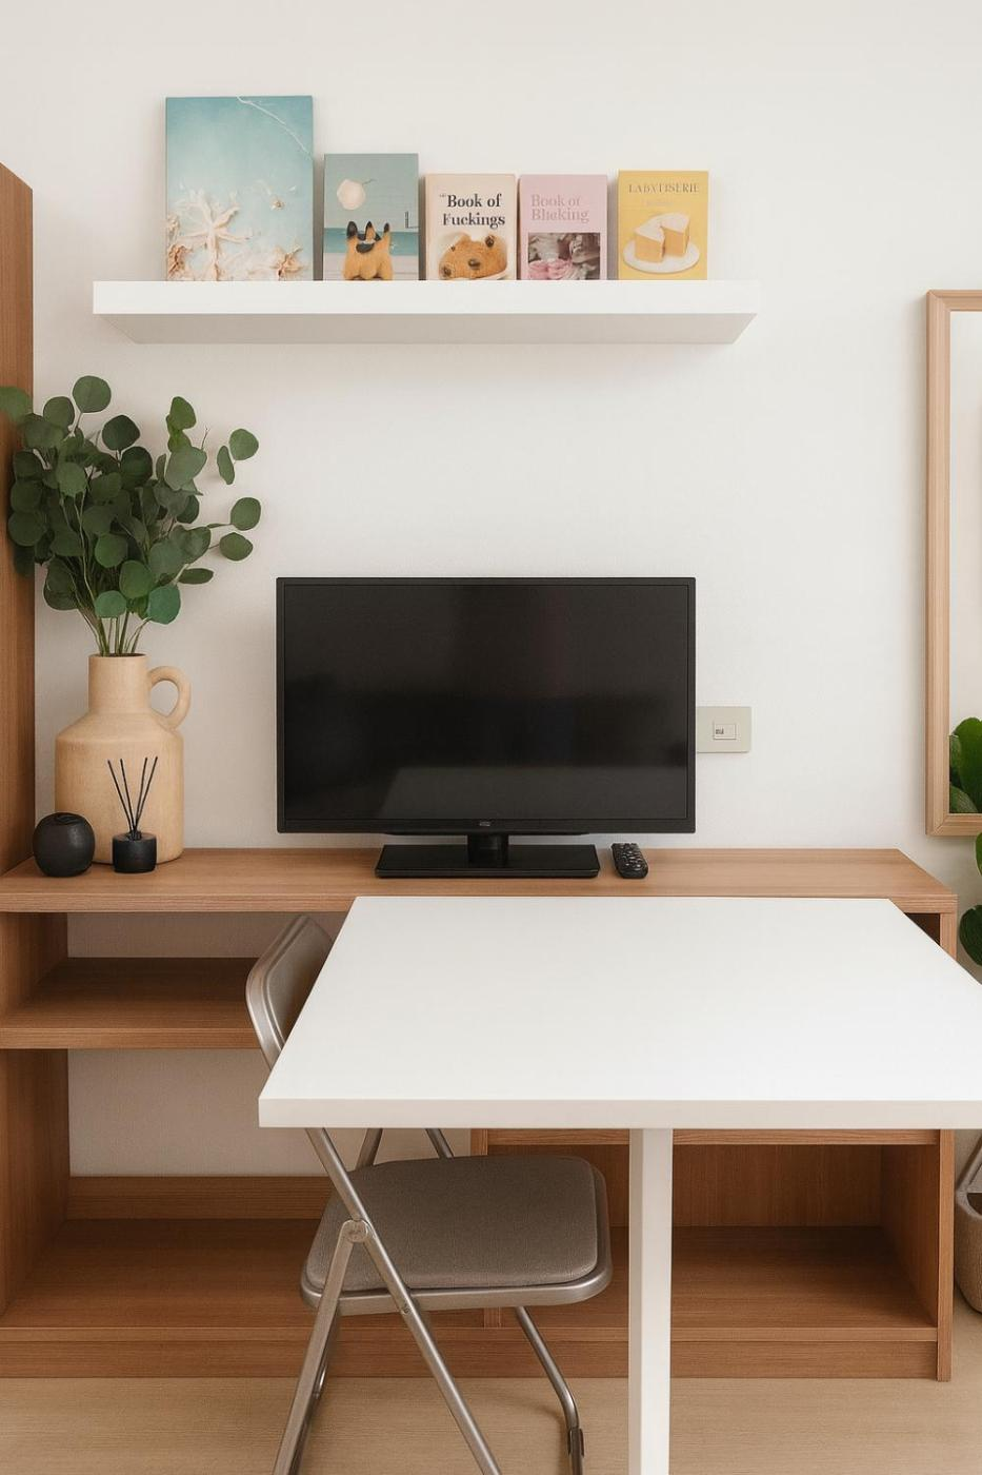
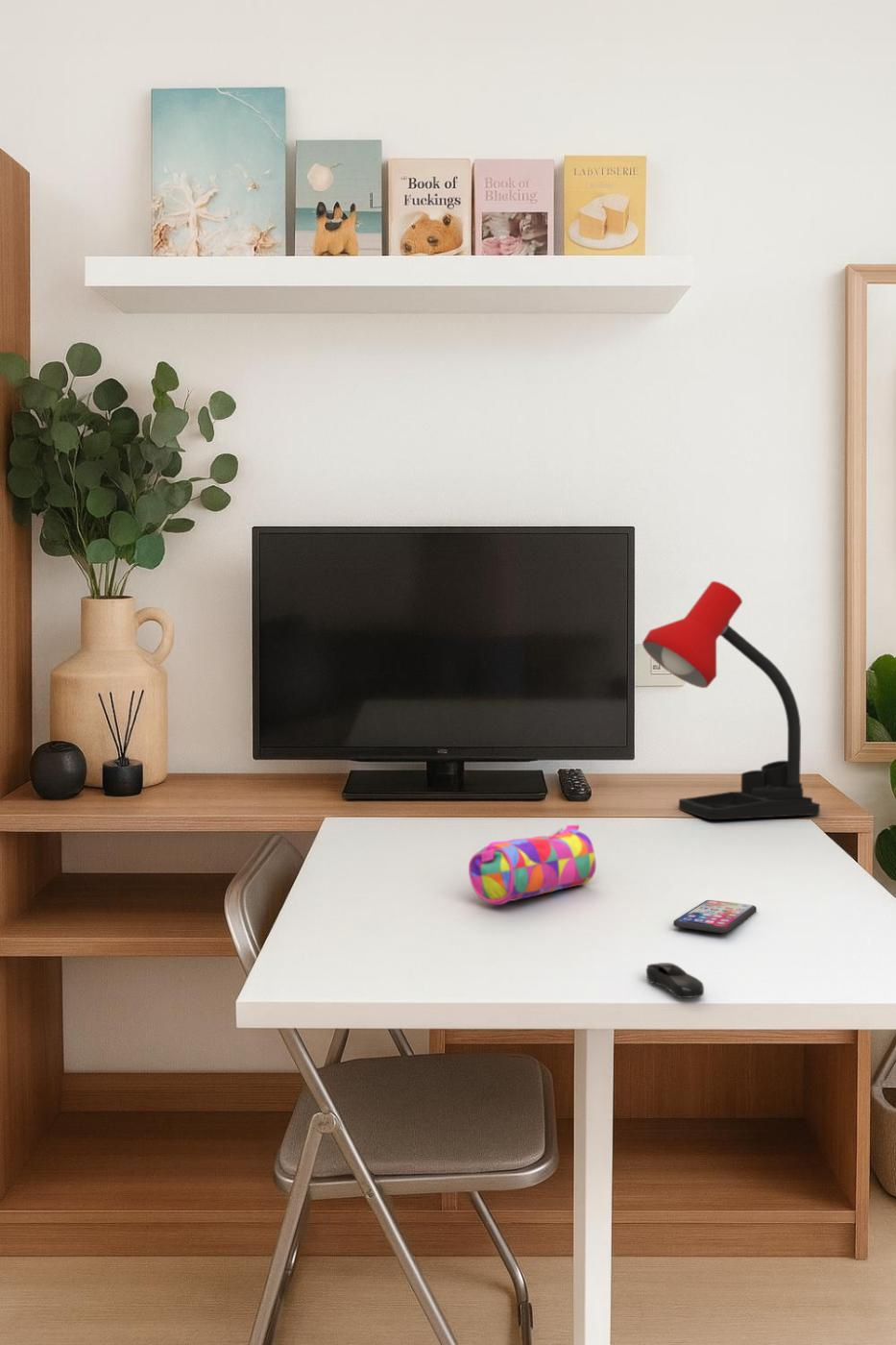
+ computer mouse (665, 968)
+ smartphone (715, 916)
+ pencil case (534, 864)
+ desk lamp (711, 682)
